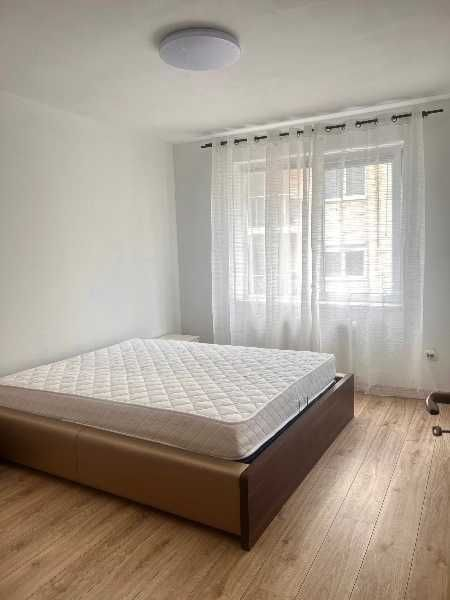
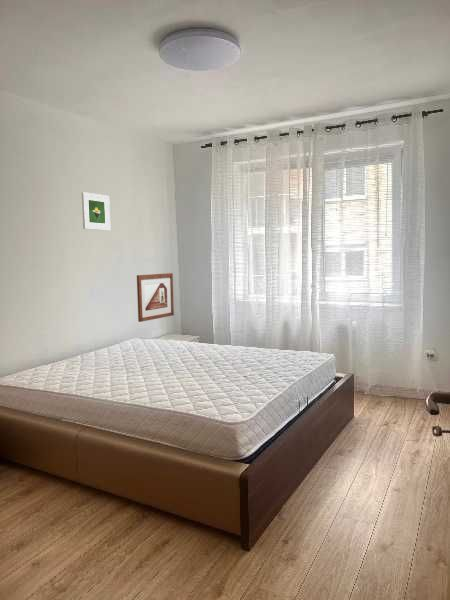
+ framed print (96, 211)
+ picture frame (156, 296)
